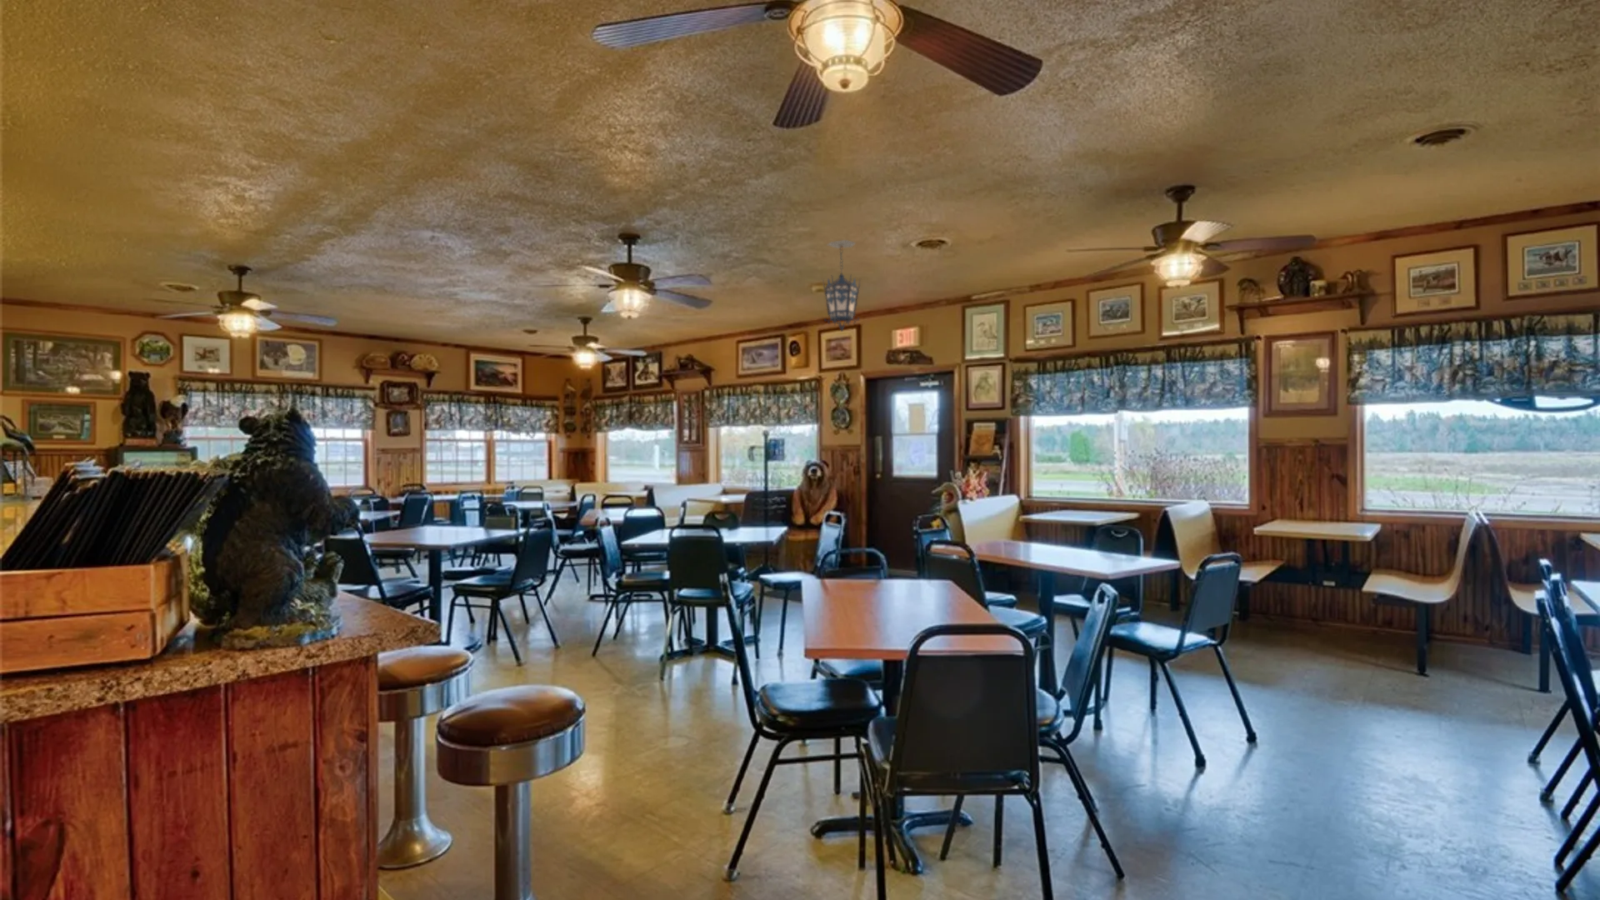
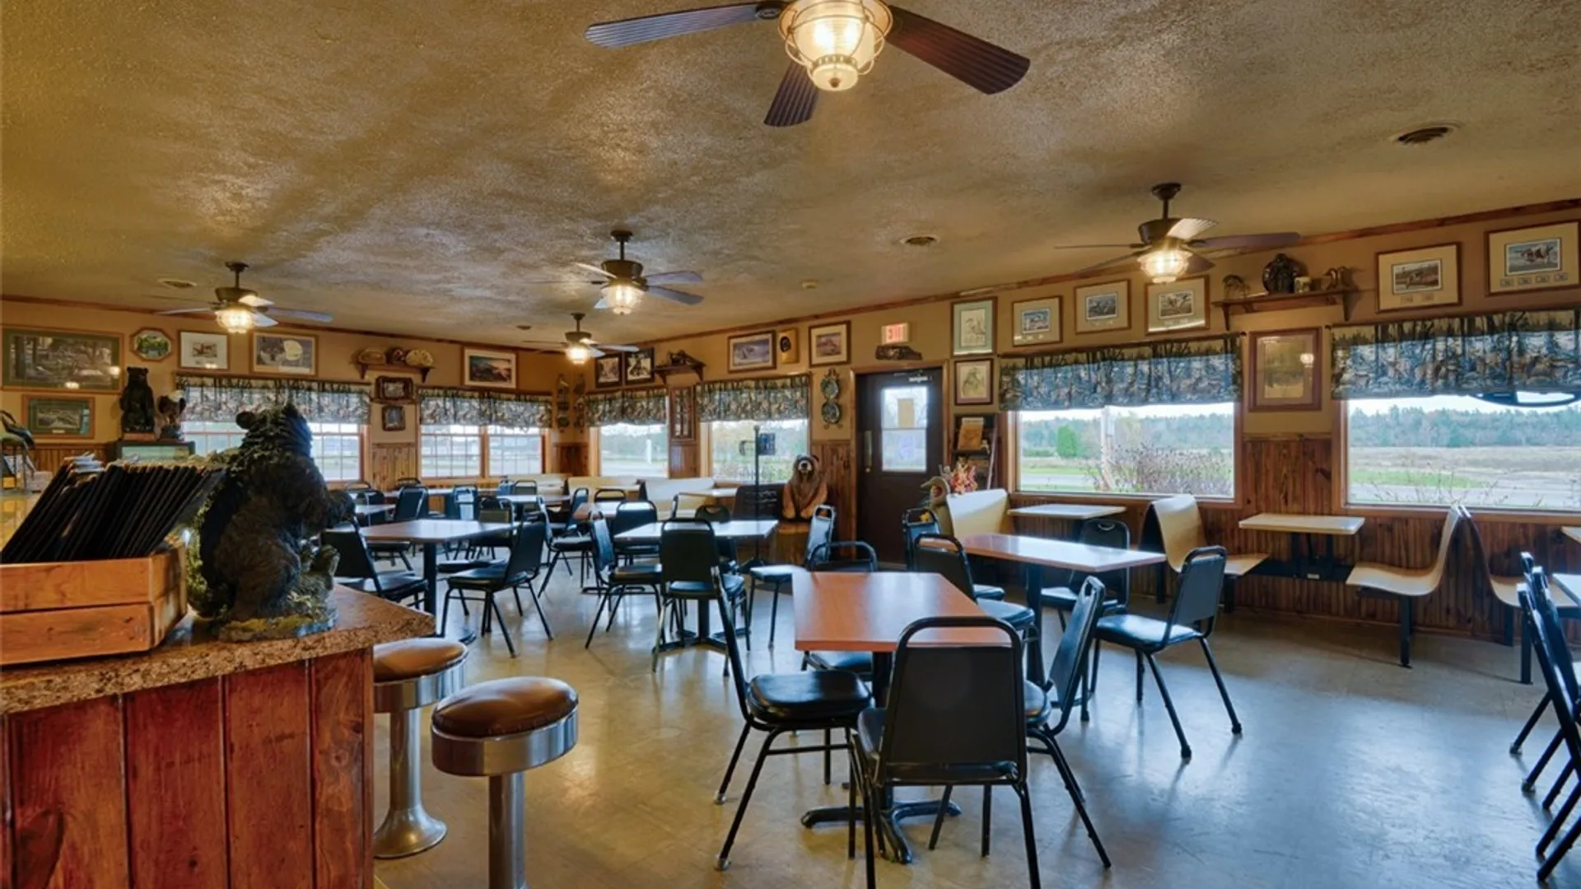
- hanging lantern (841, 288)
